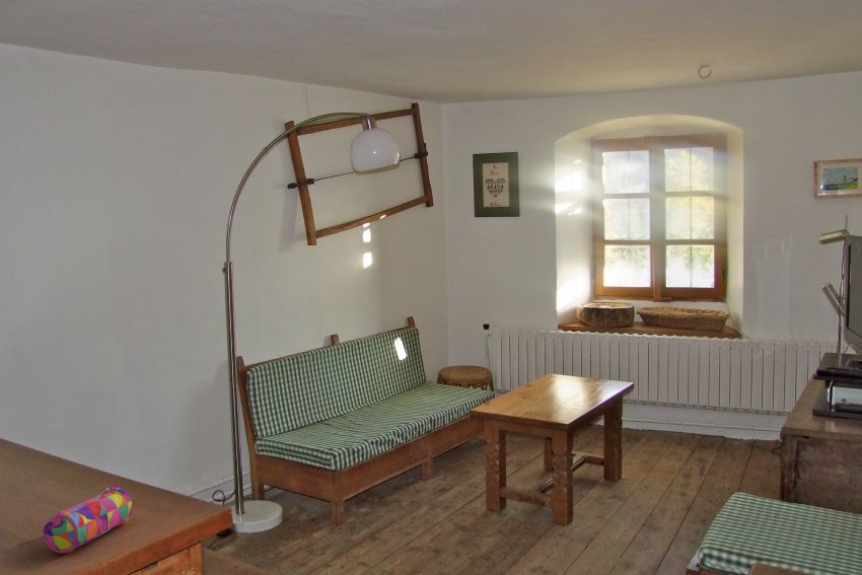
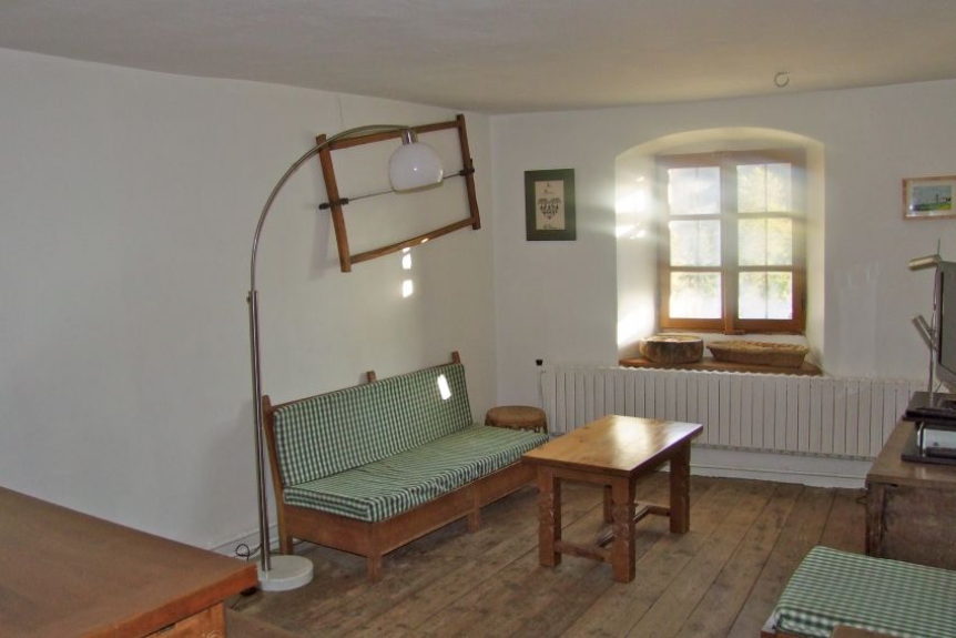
- pencil case (90, 517)
